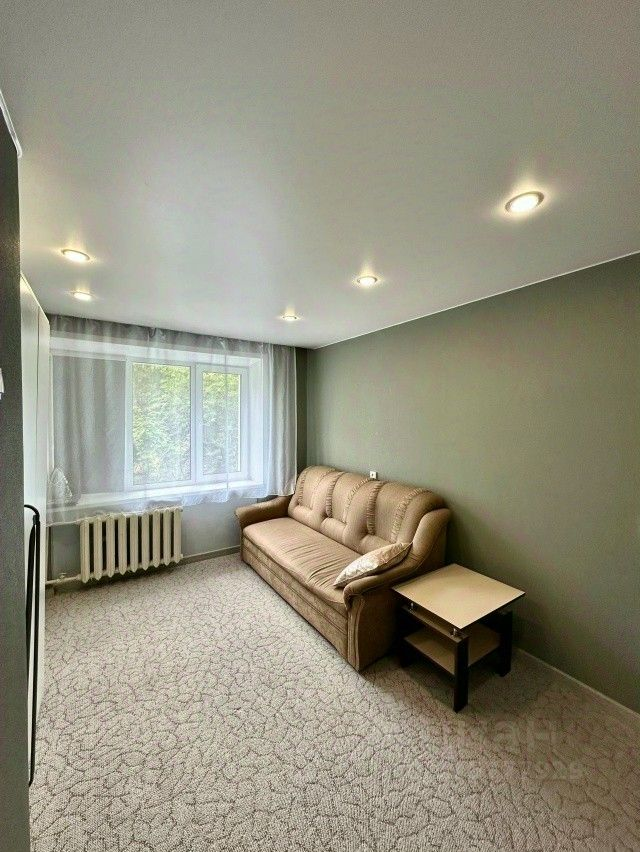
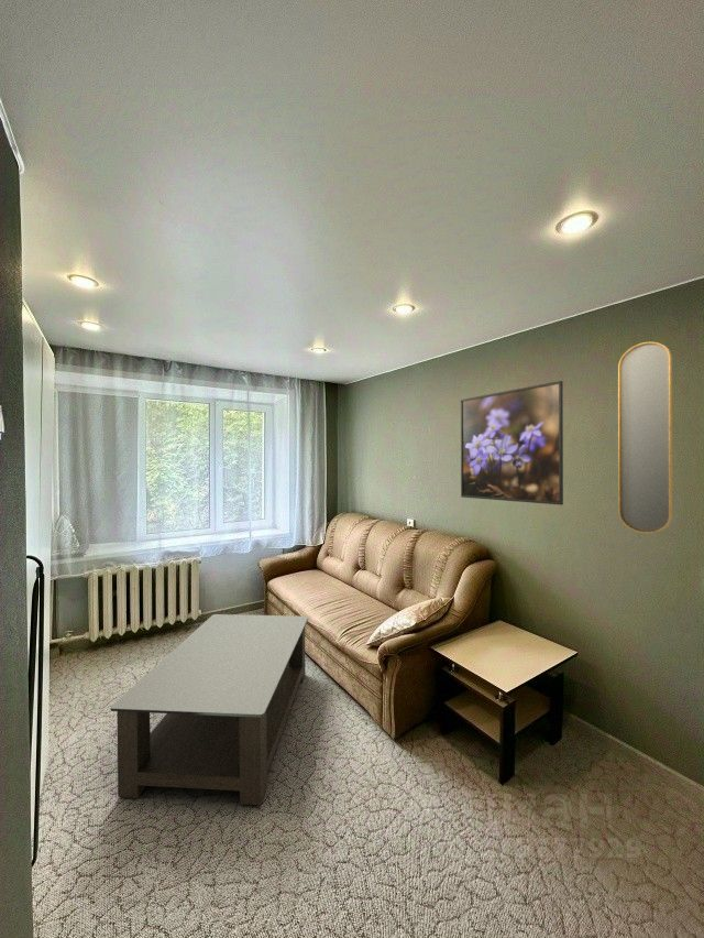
+ home mirror (644, 438)
+ coffee table (232, 687)
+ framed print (505, 446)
